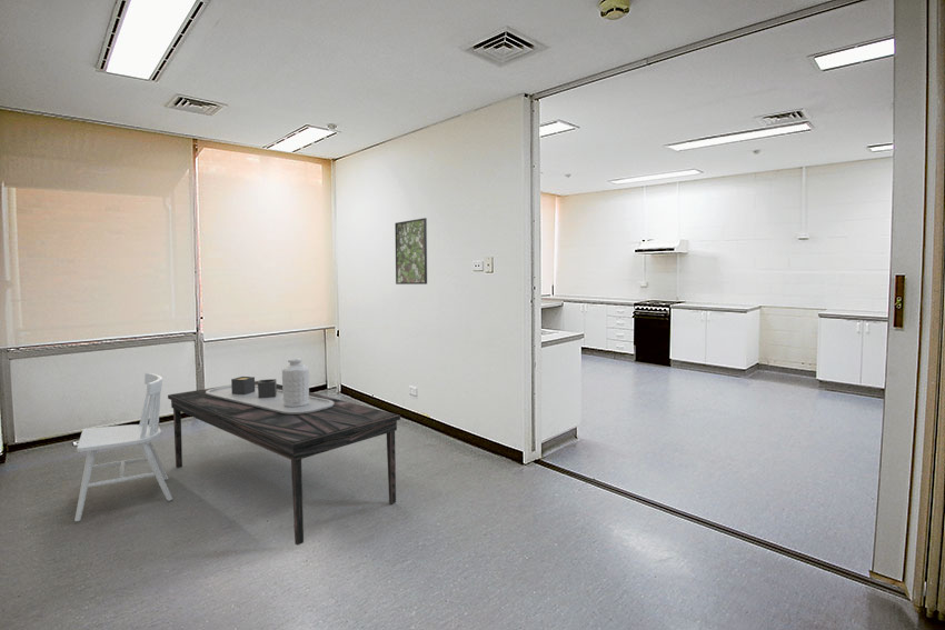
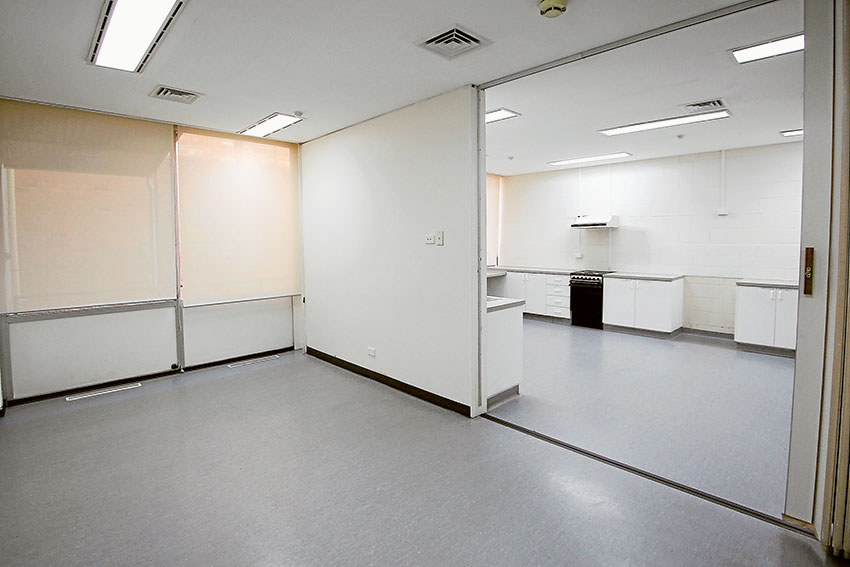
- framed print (410, 252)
- dining table (273, 421)
- chair (122, 439)
